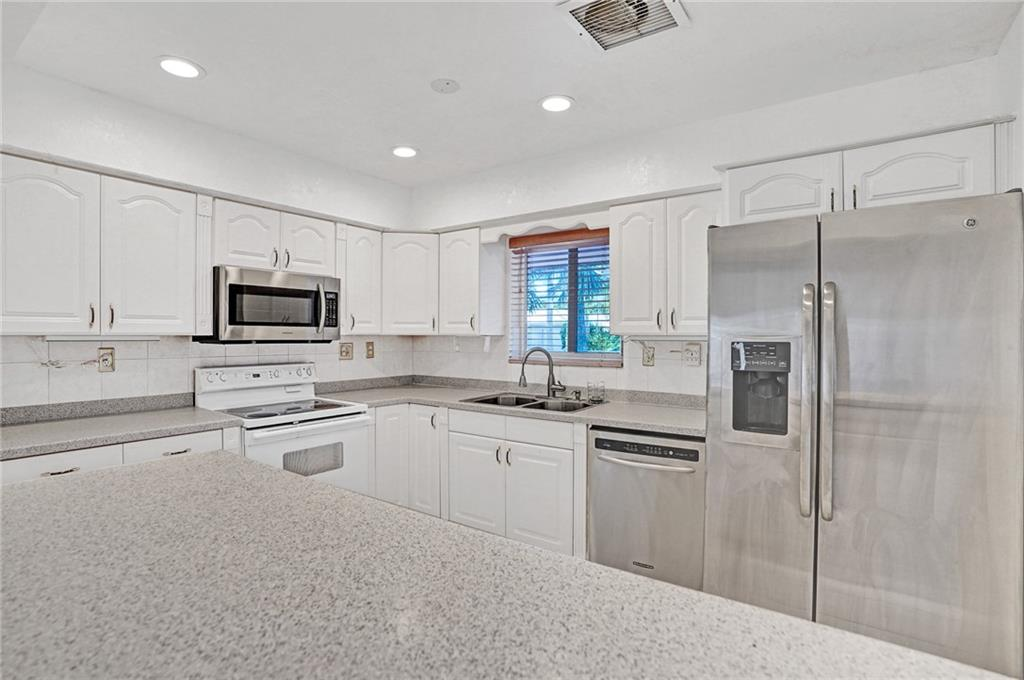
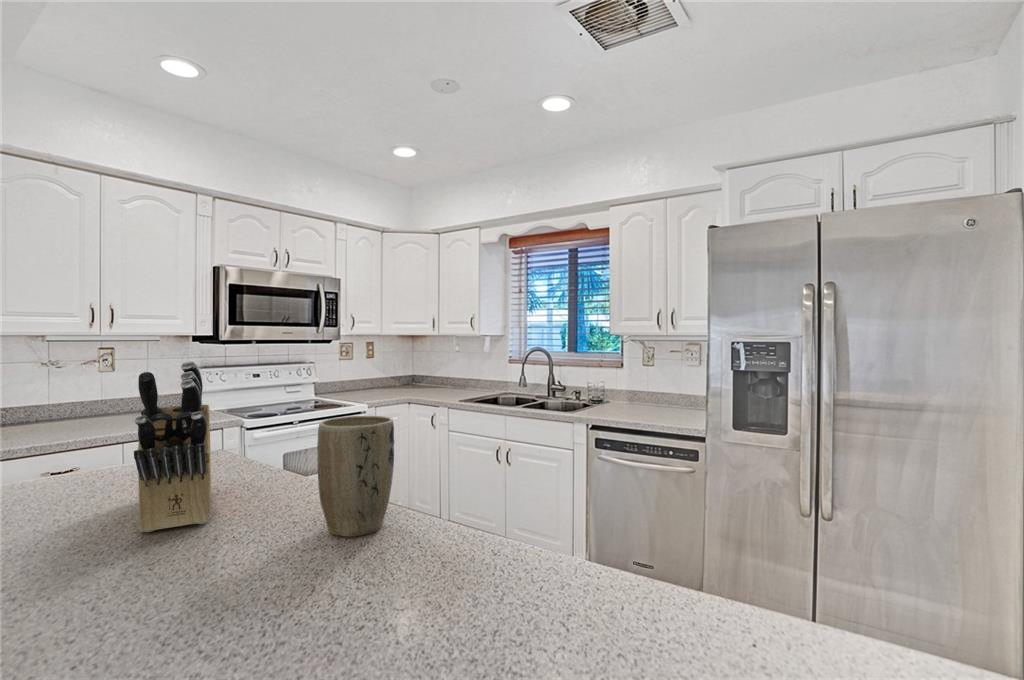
+ knife block (177, 437)
+ plant pot (356, 473)
